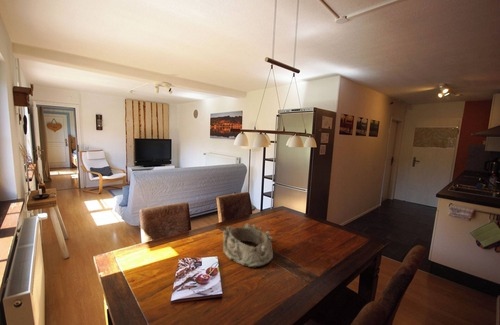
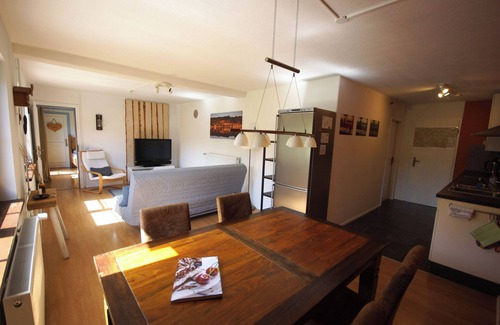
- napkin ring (248, 240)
